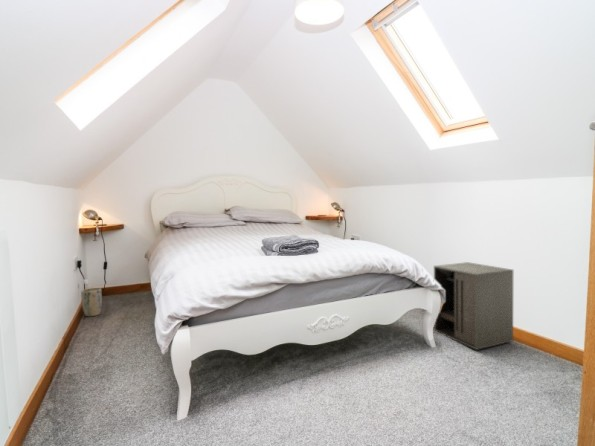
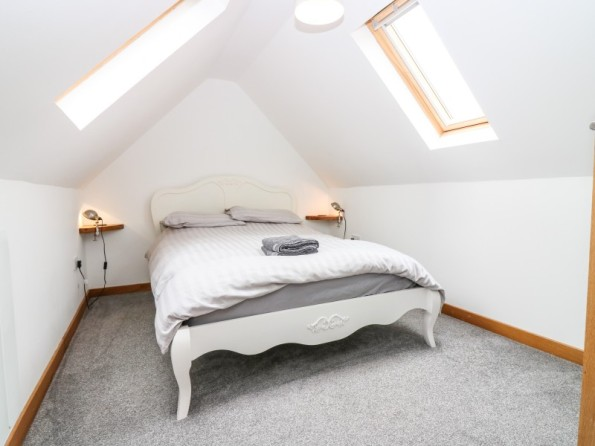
- speaker (471, 301)
- plant pot (91, 302)
